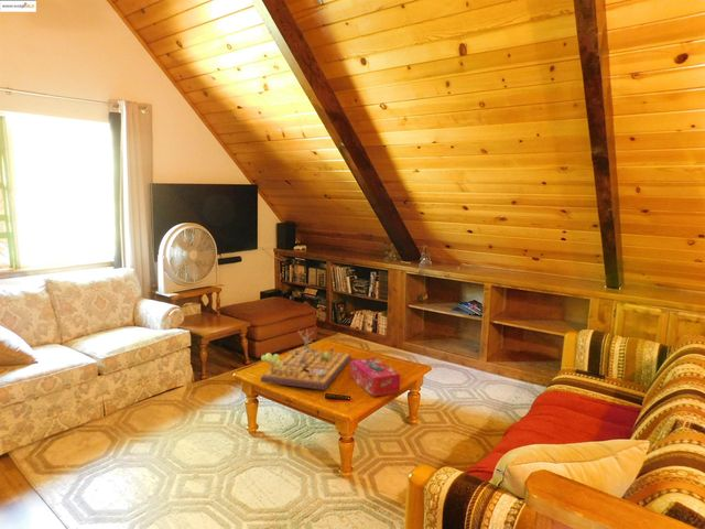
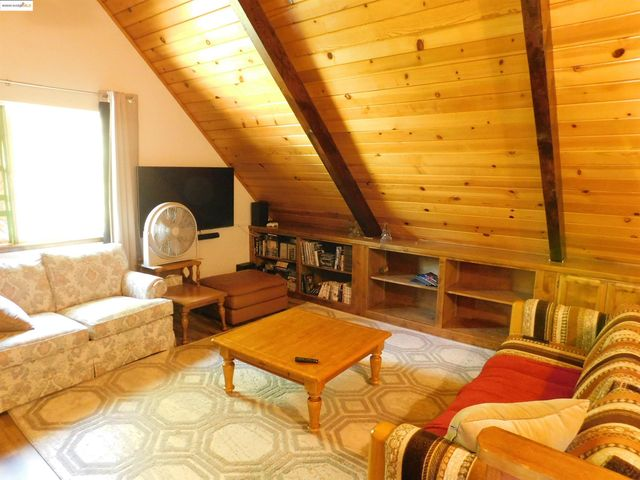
- gameboard (308, 355)
- tissue box (373, 376)
